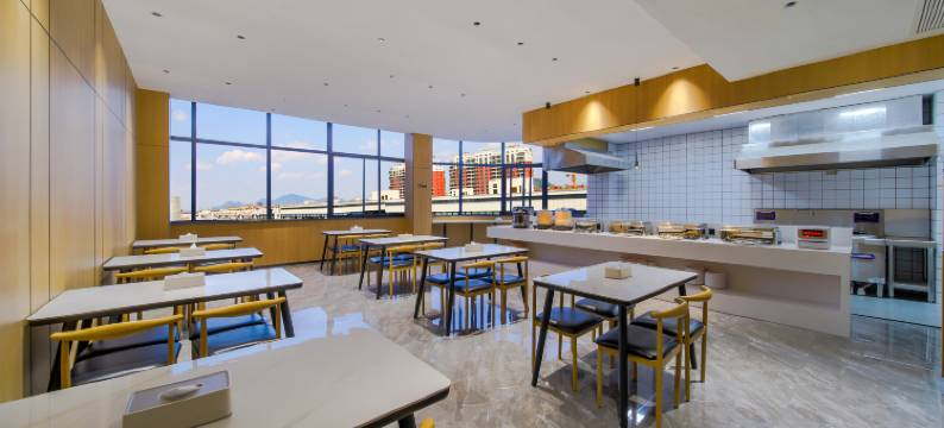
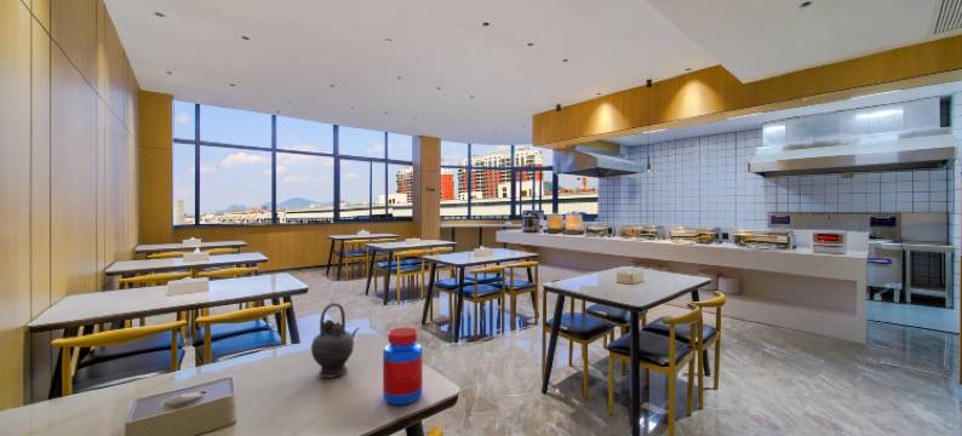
+ jar (402, 363)
+ teapot (337, 337)
